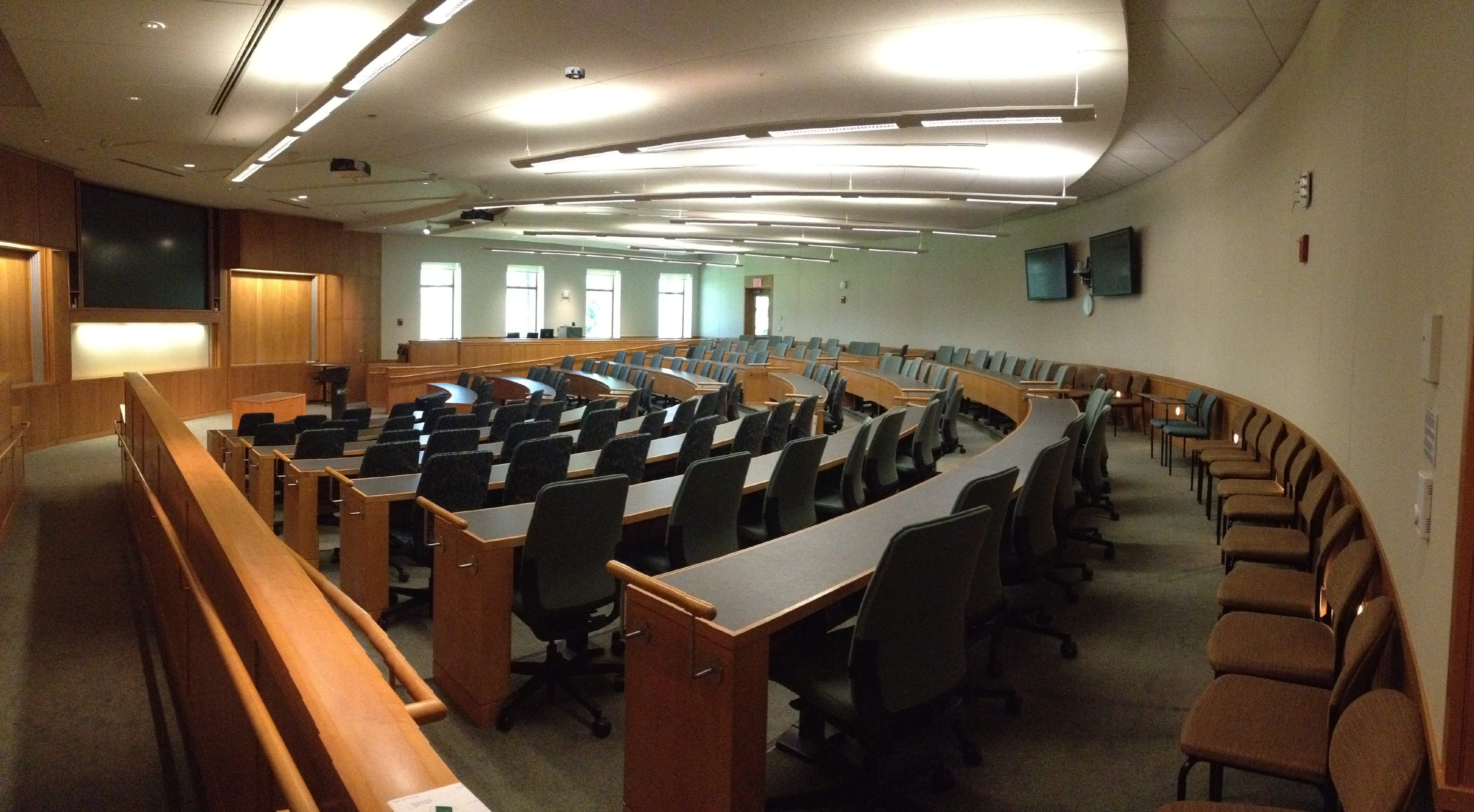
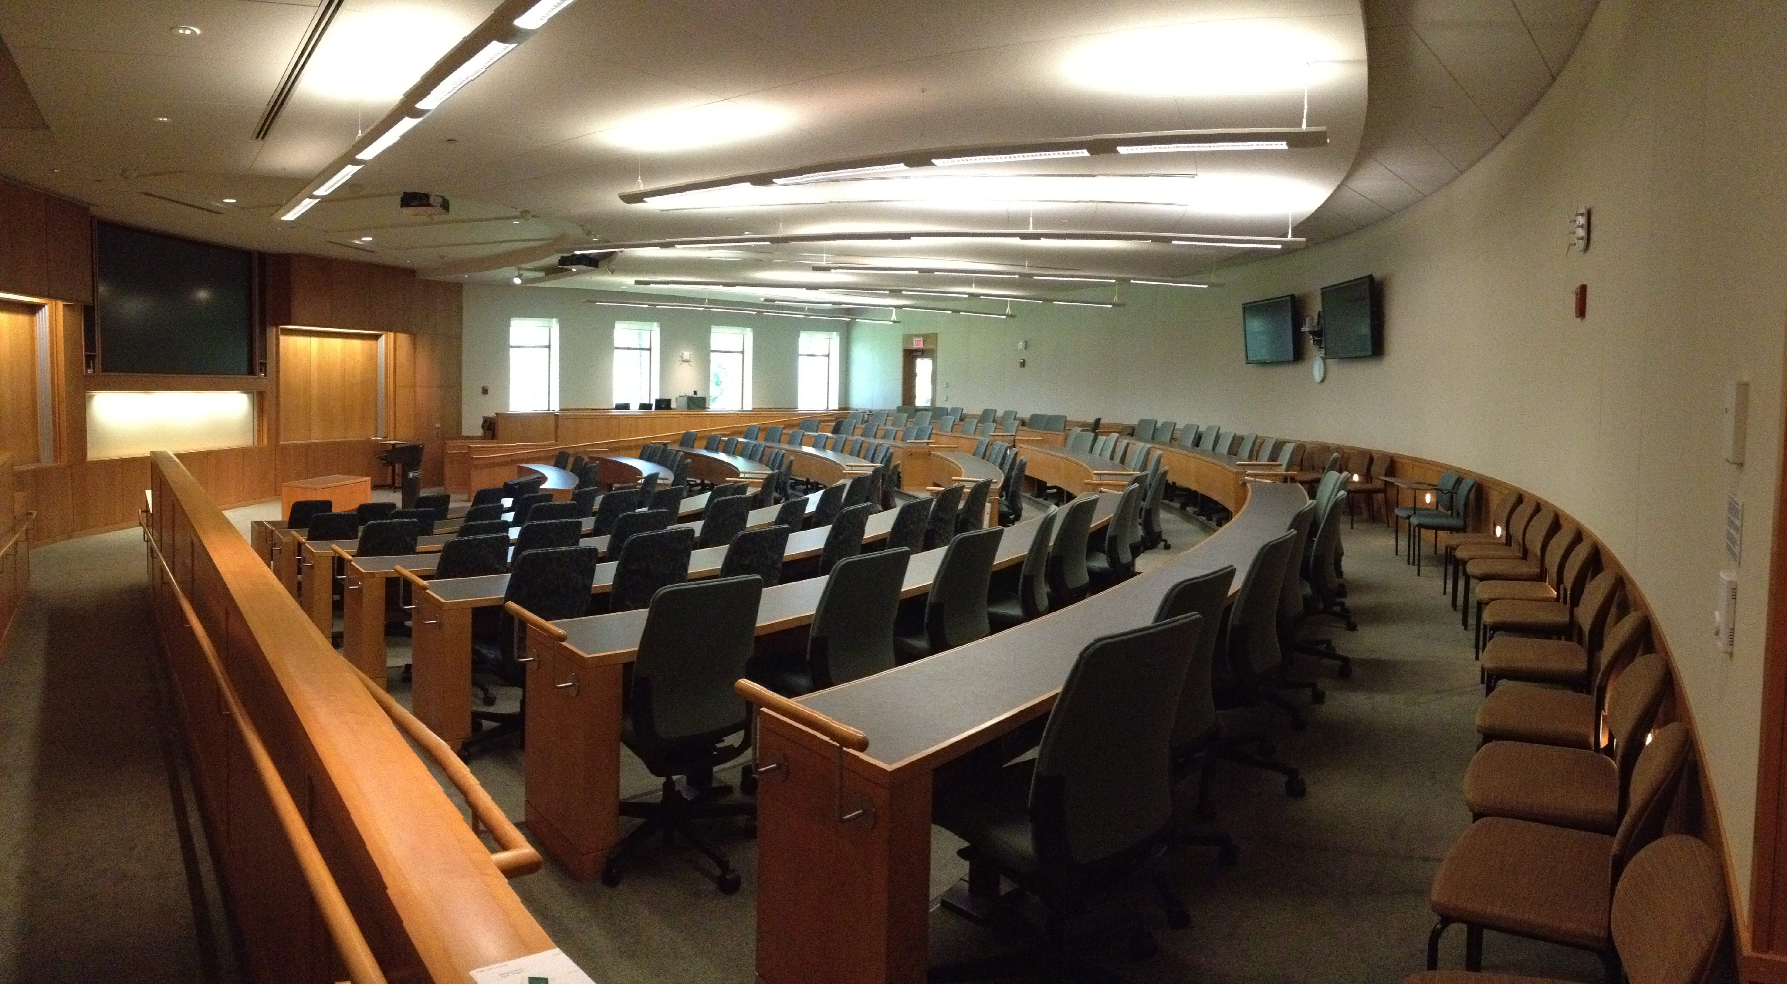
- smoke detector (575, 73)
